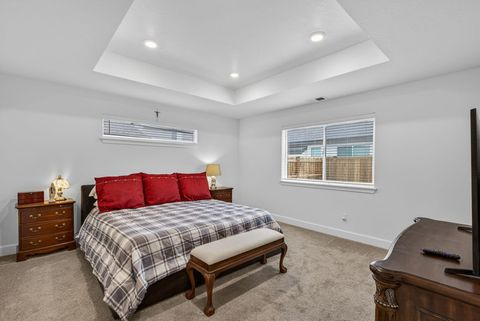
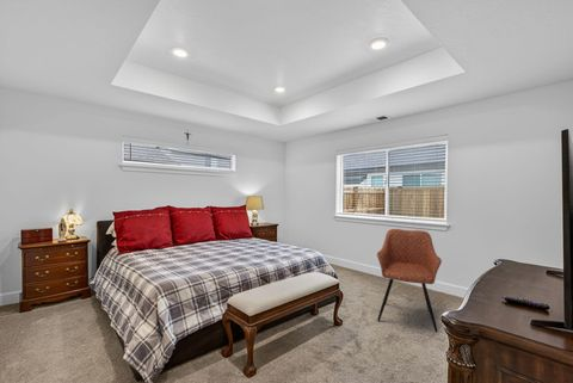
+ armchair (407, 274)
